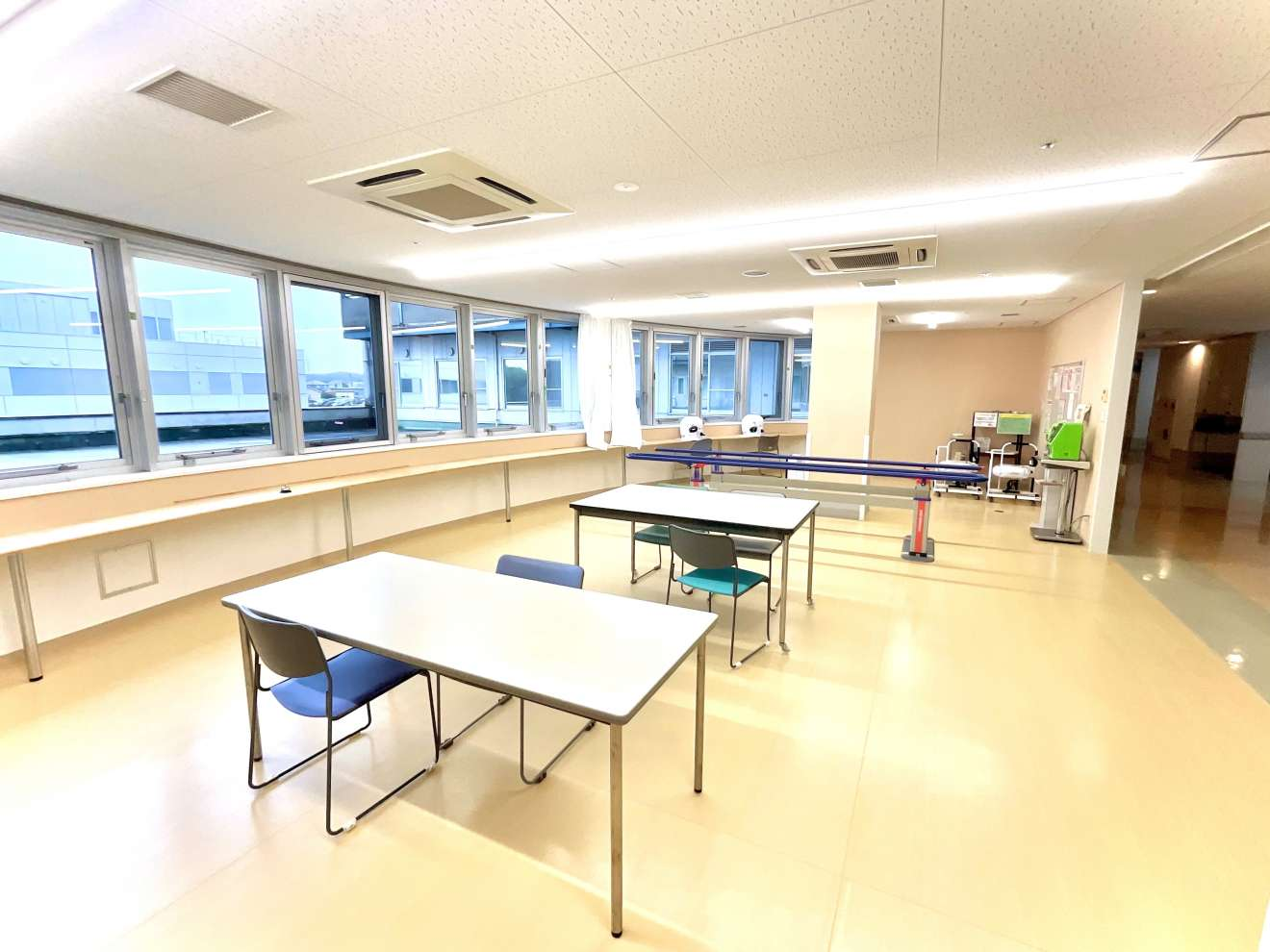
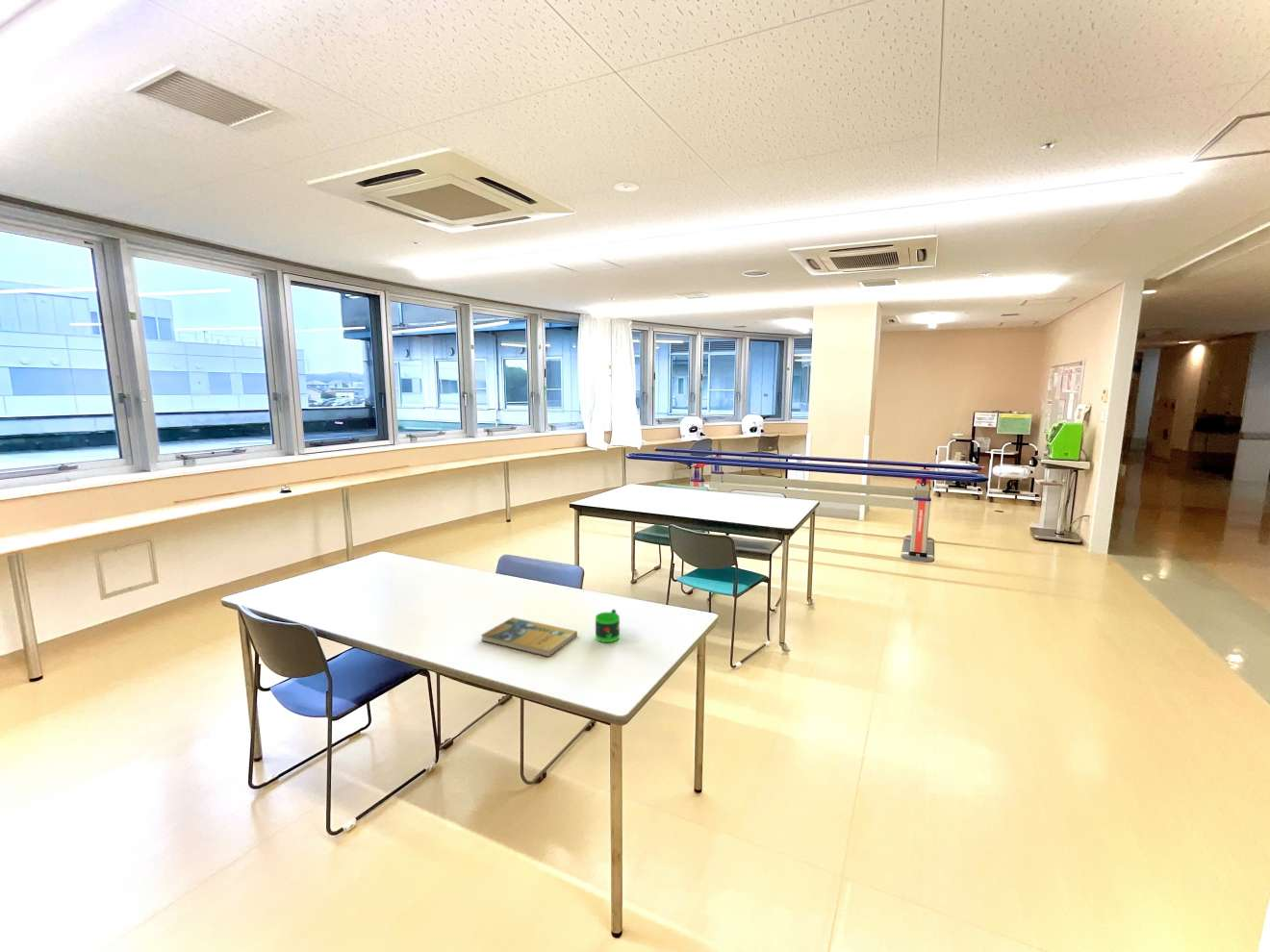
+ booklet (529, 635)
+ mug (609, 624)
